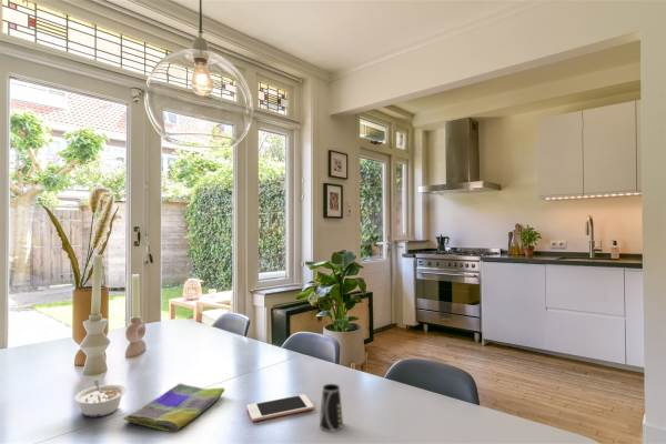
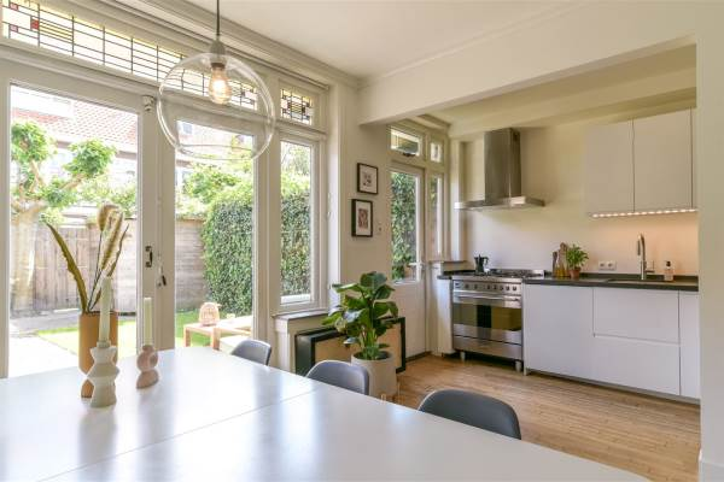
- dish towel (178, 404)
- cup (331, 406)
- legume (99, 400)
- cell phone (280, 406)
